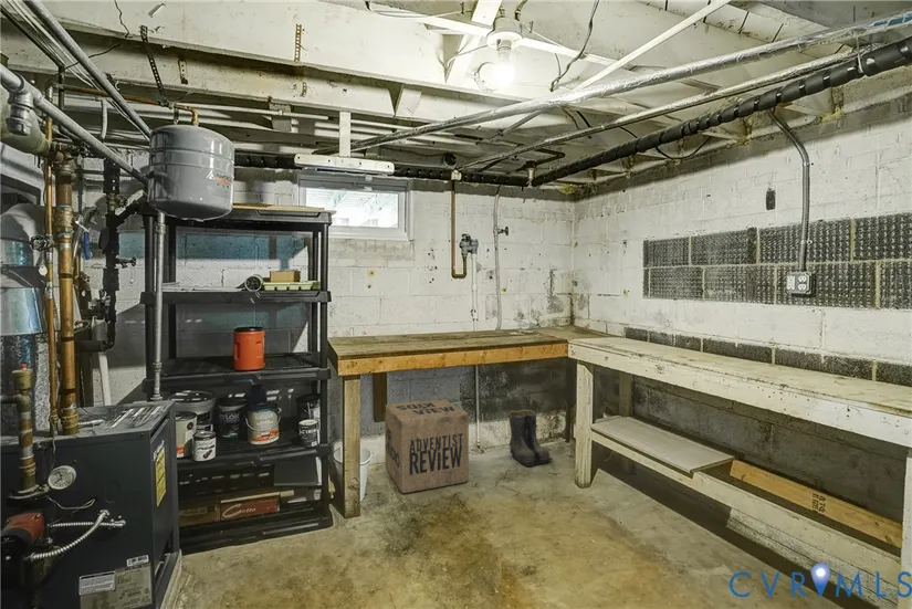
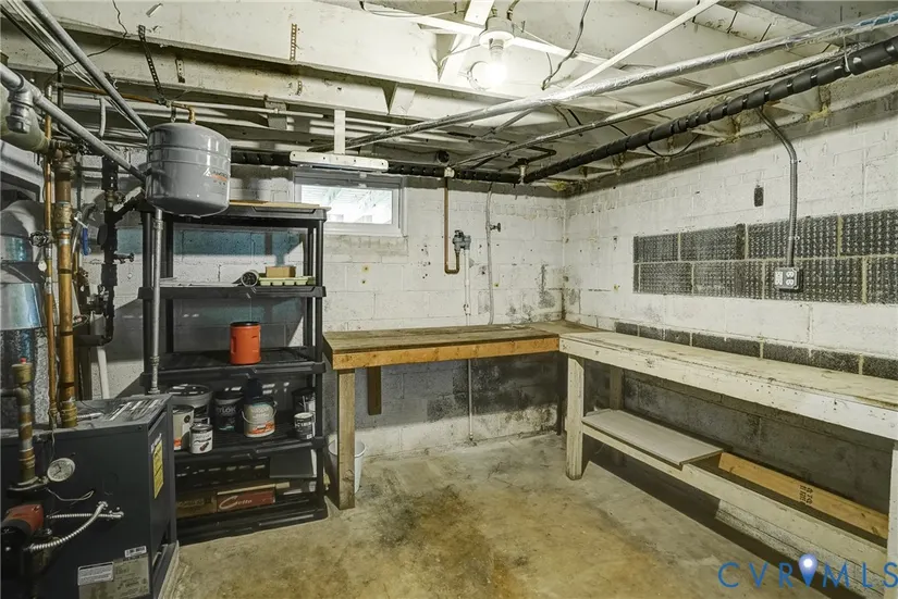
- cardboard box (424, 441)
- boots (527, 435)
